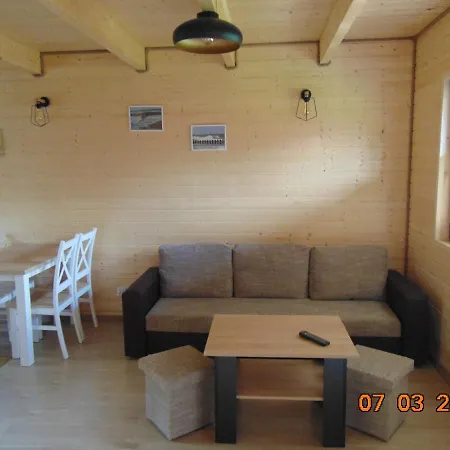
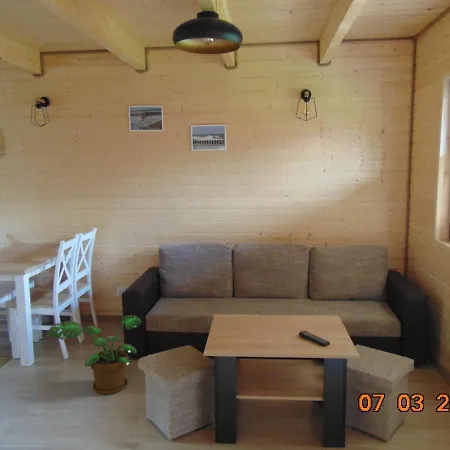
+ potted plant (100, 352)
